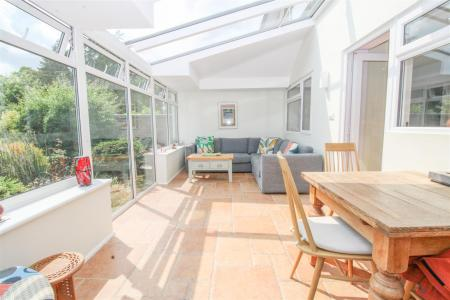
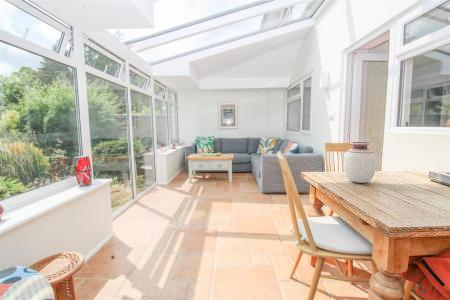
+ vase (359, 162)
